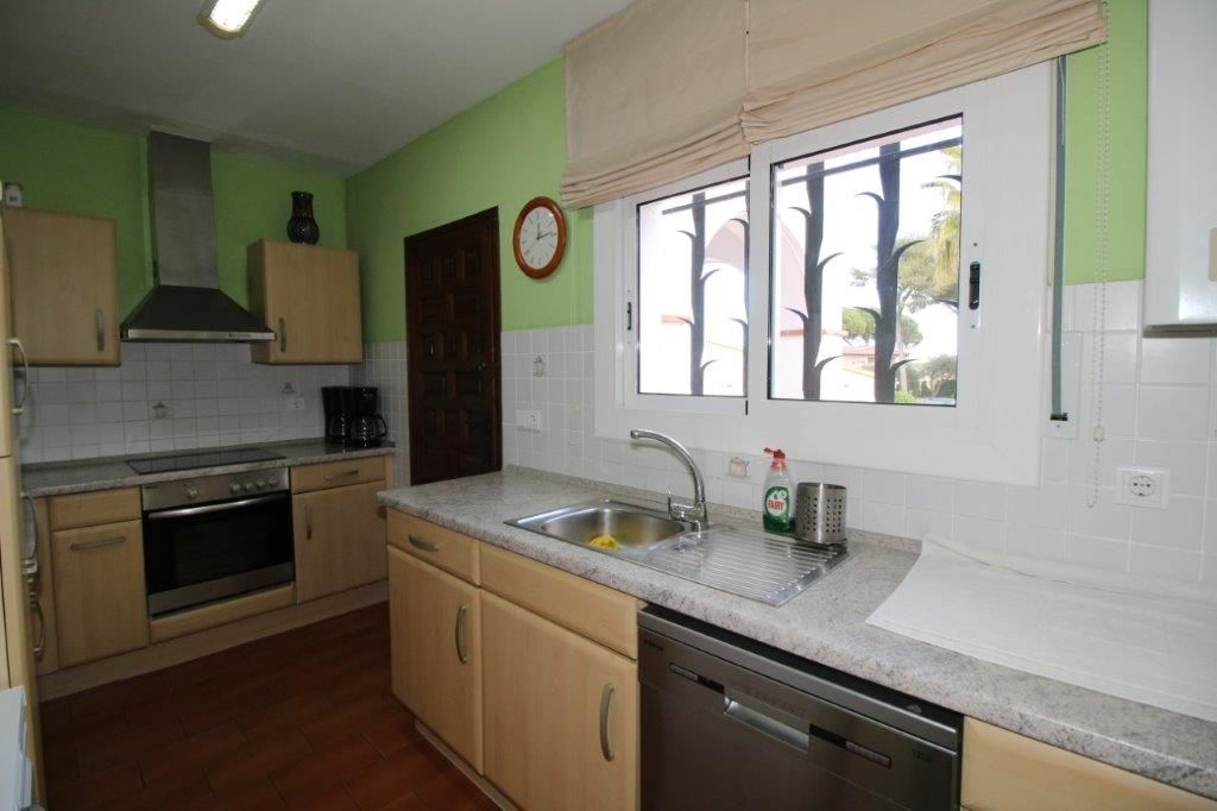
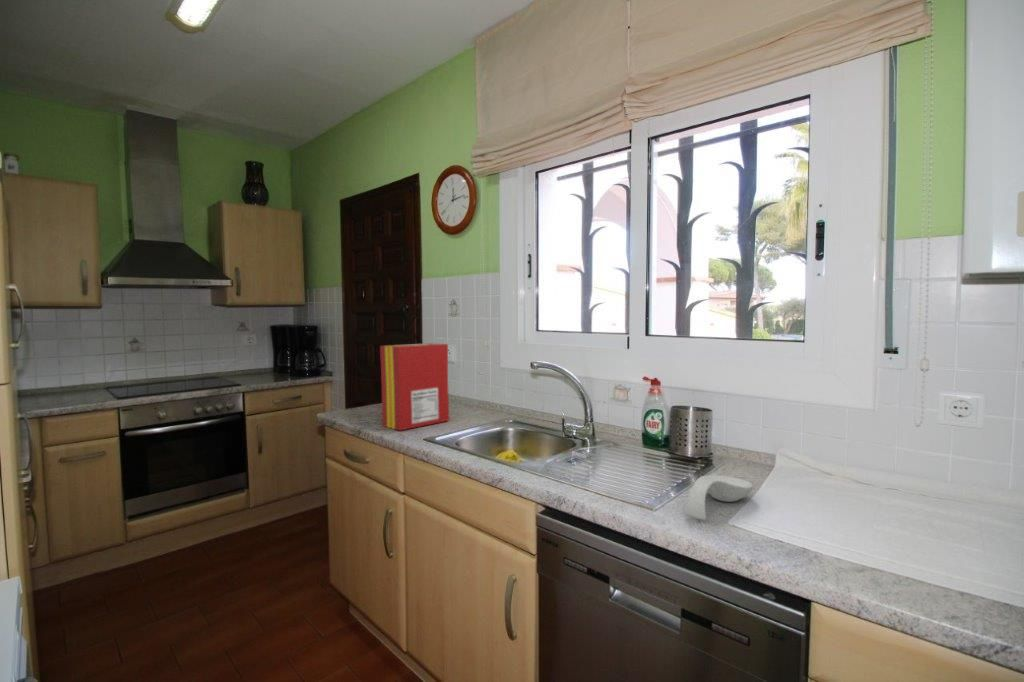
+ cereal box (415, 384)
+ spoon rest (716, 488)
